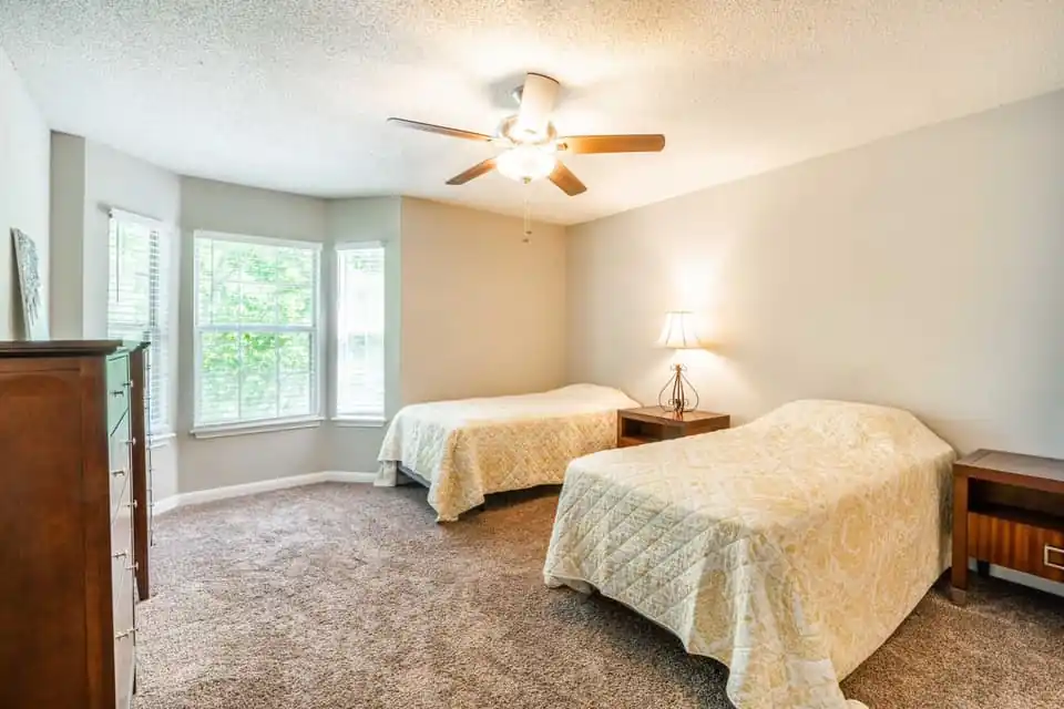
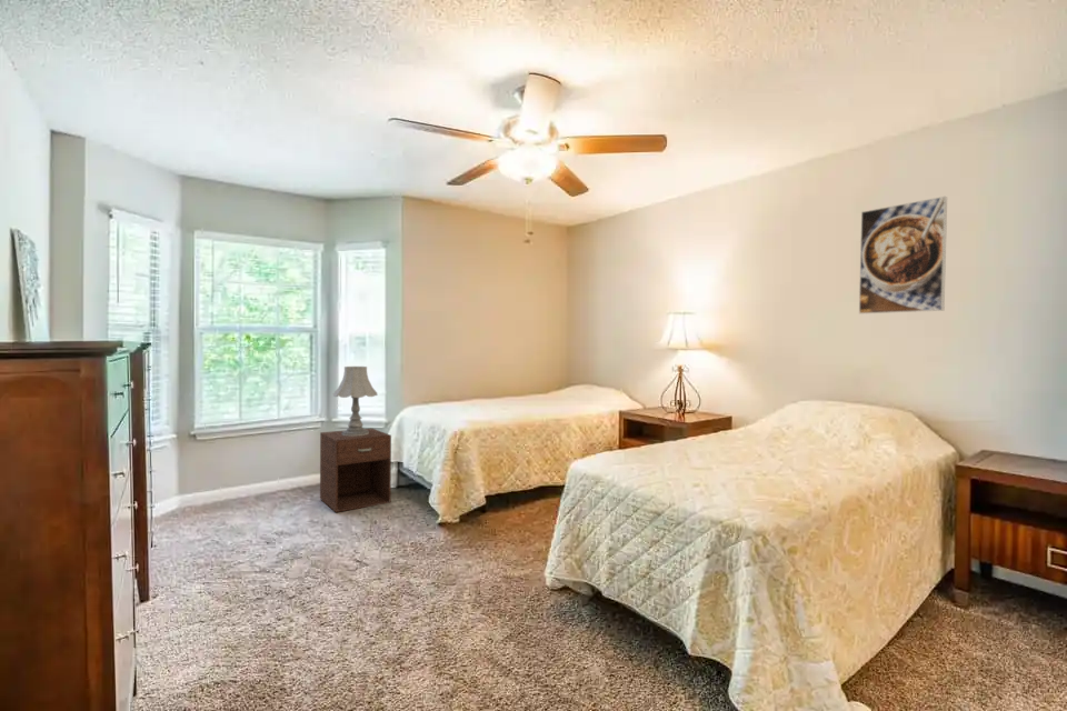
+ table lamp (356, 400)
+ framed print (900, 258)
+ nightstand (356, 468)
